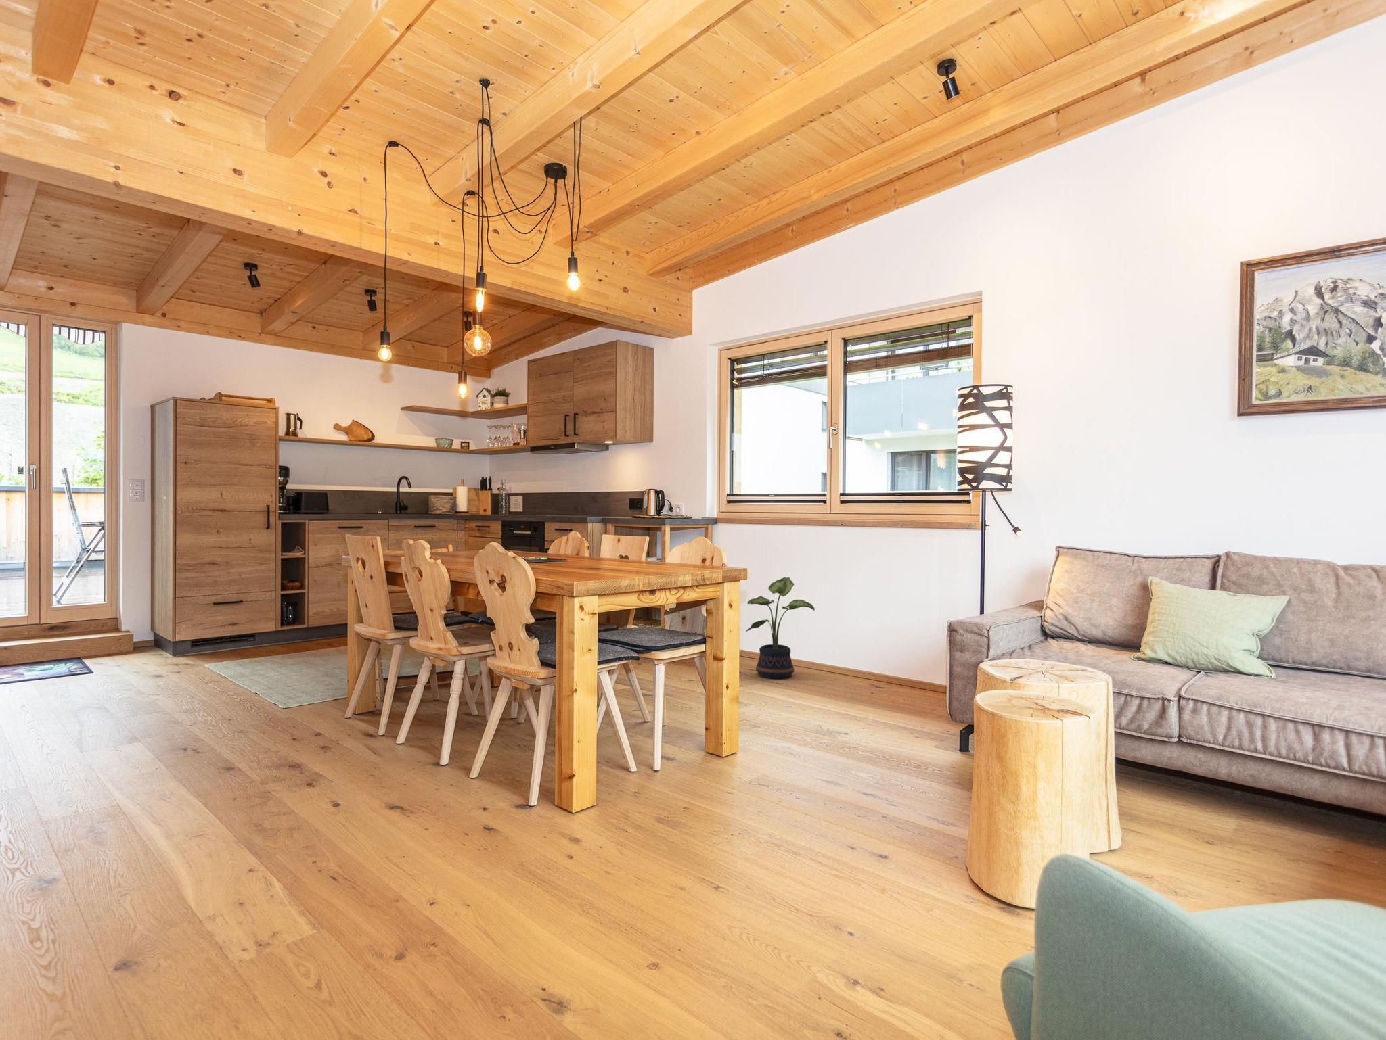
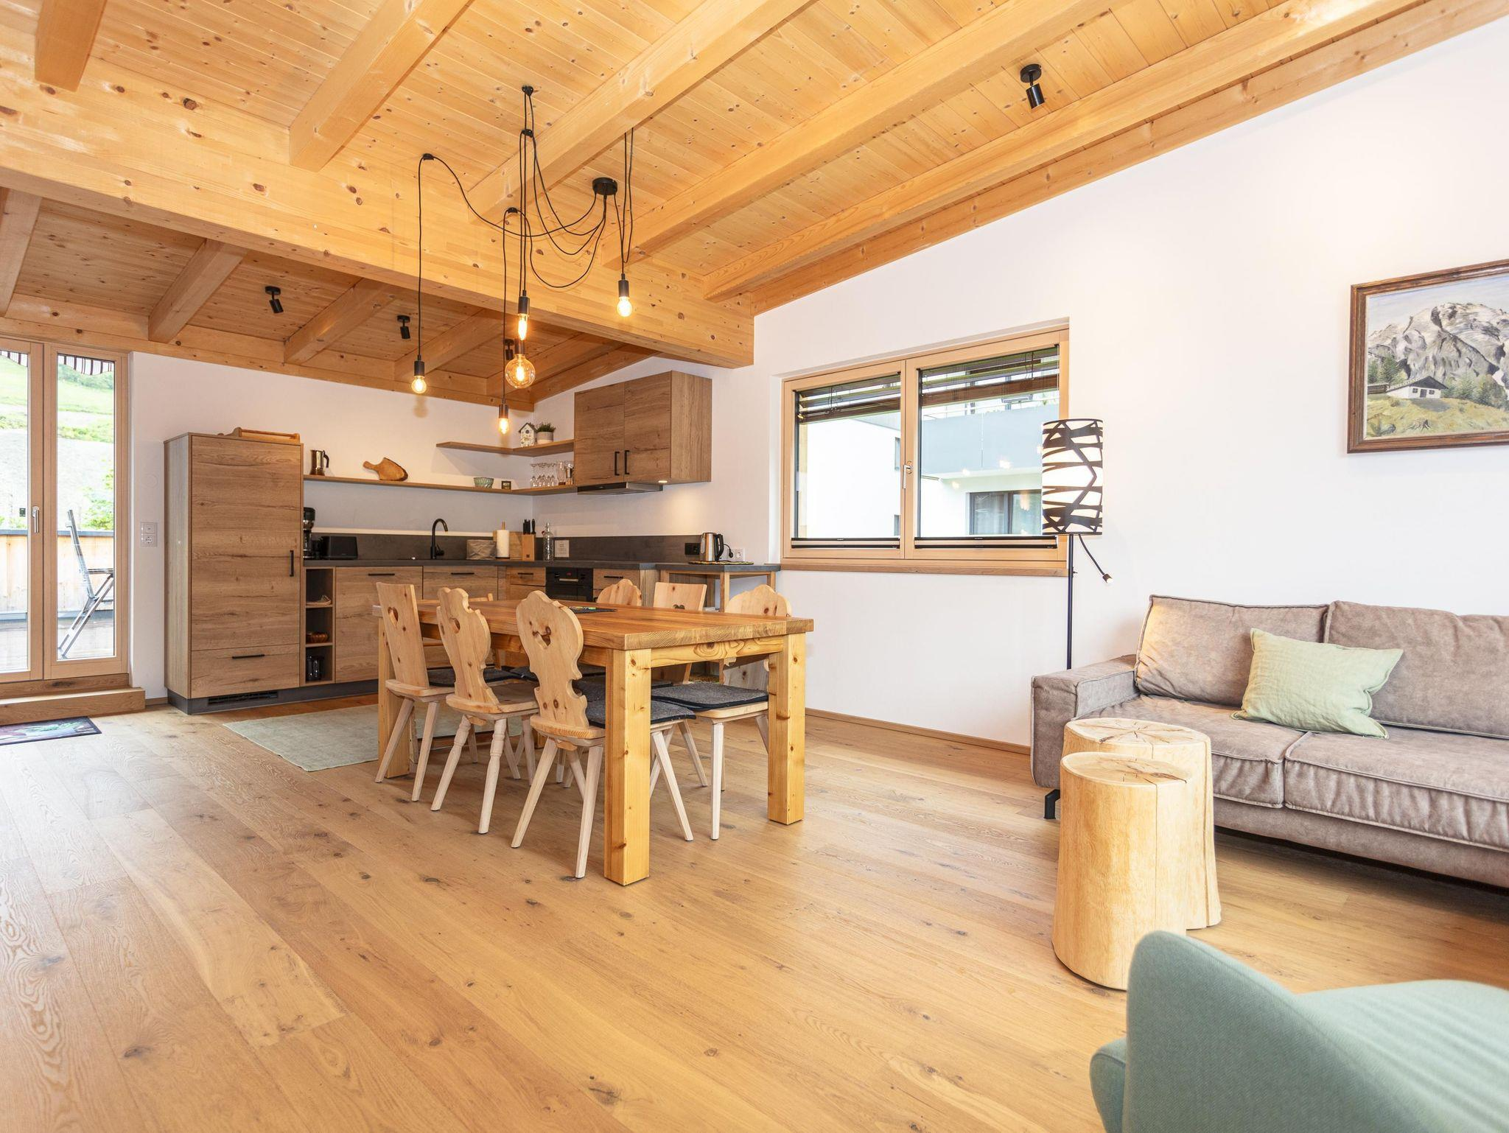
- potted plant (779, 626)
